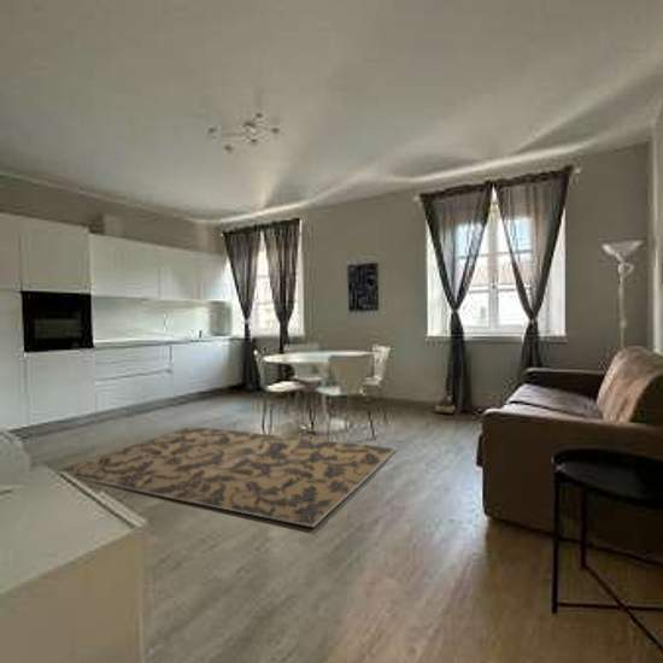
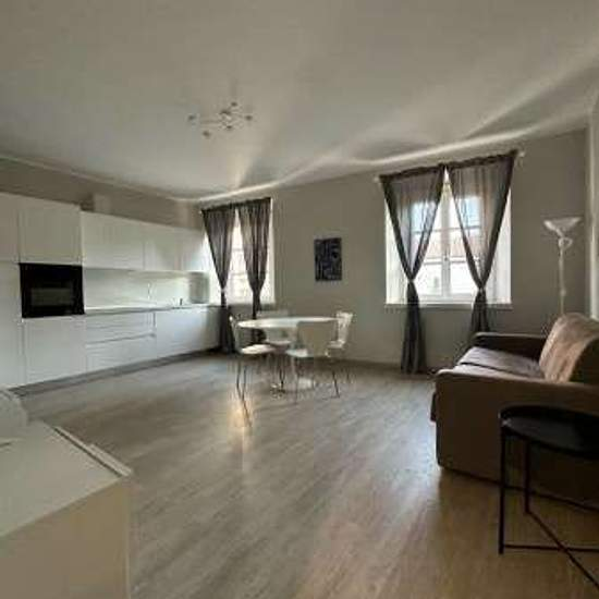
- rug (233, 459)
- wall caddy (444, 401)
